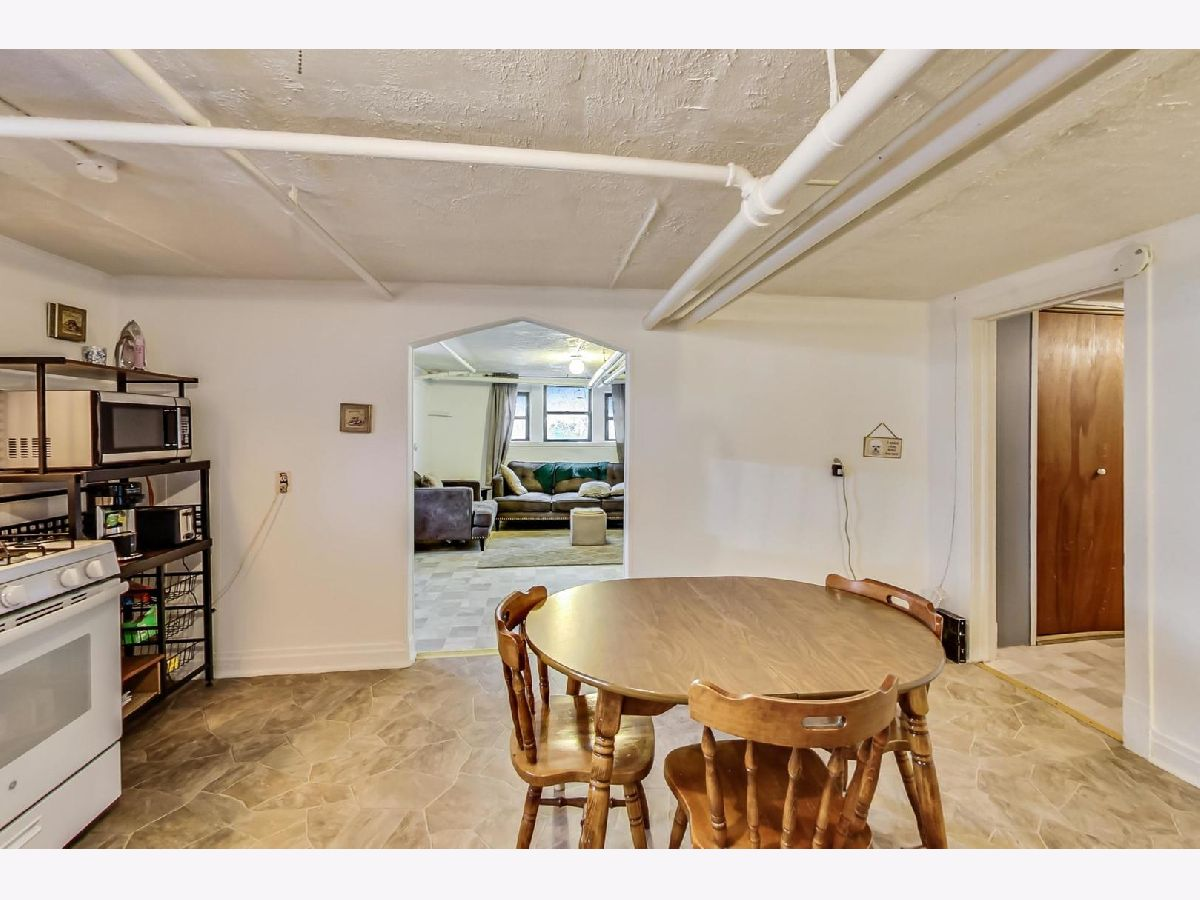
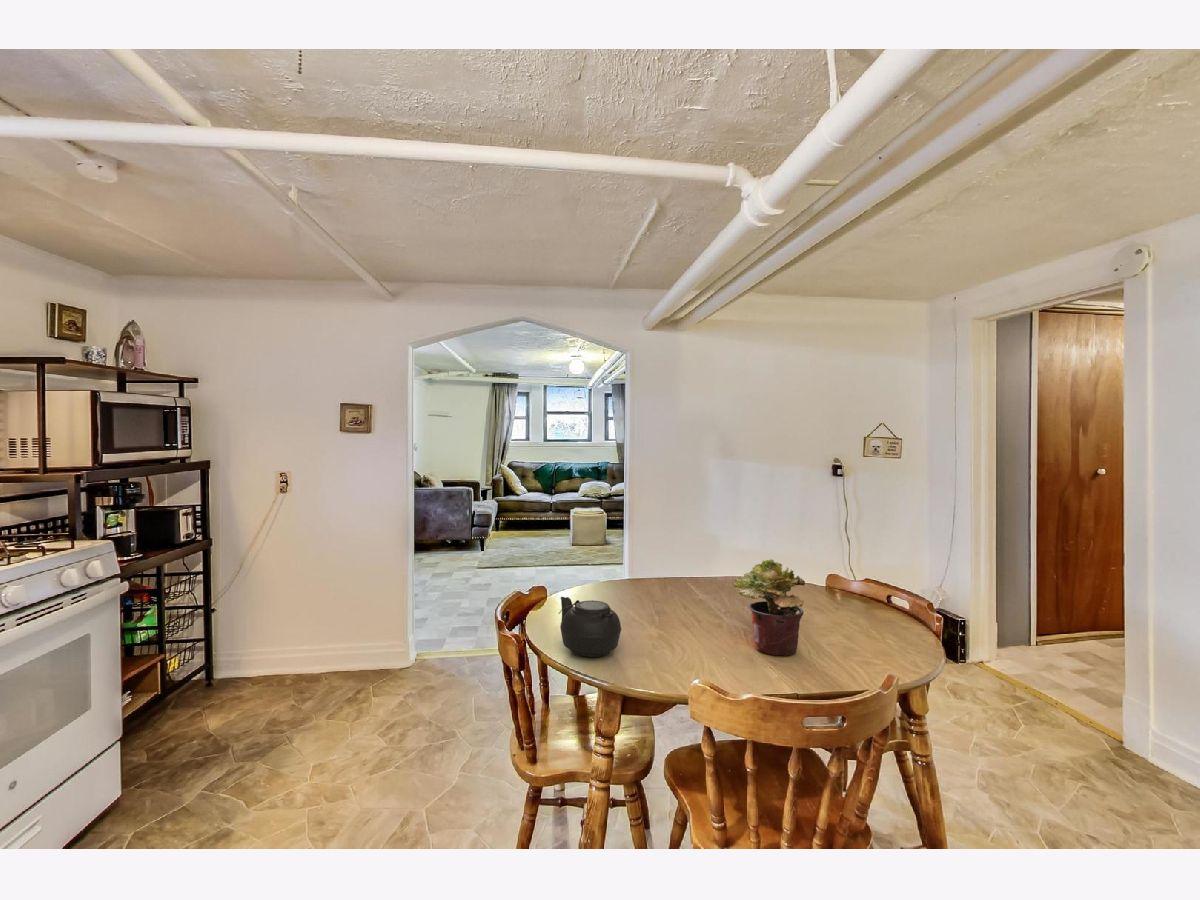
+ teapot (586, 625)
+ potted plant (768, 603)
